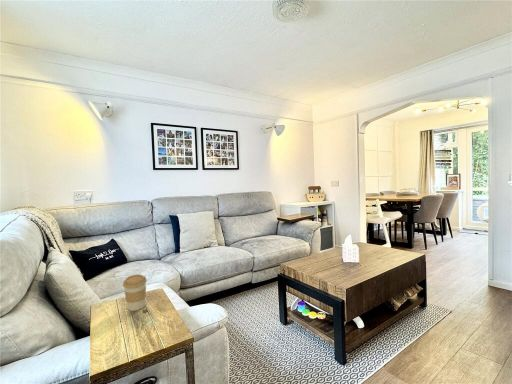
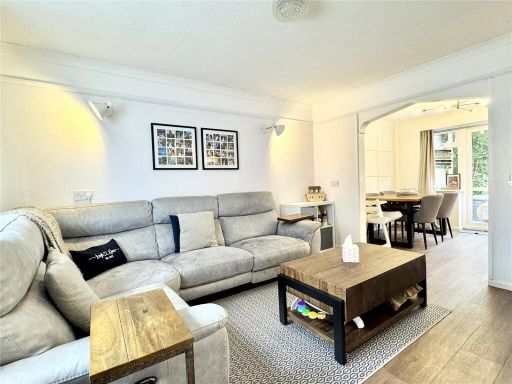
- coffee cup (135, 291)
